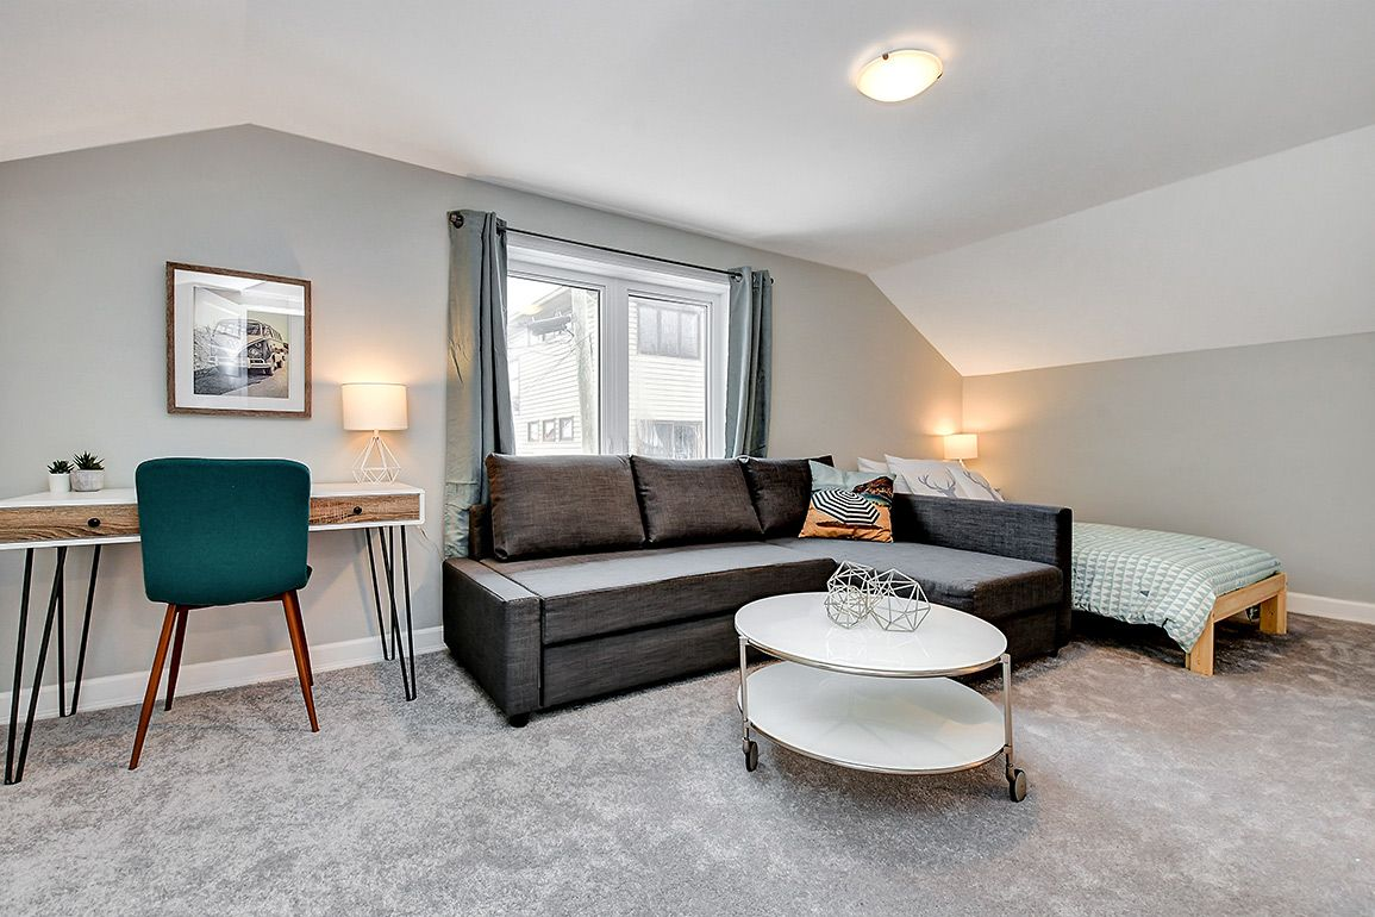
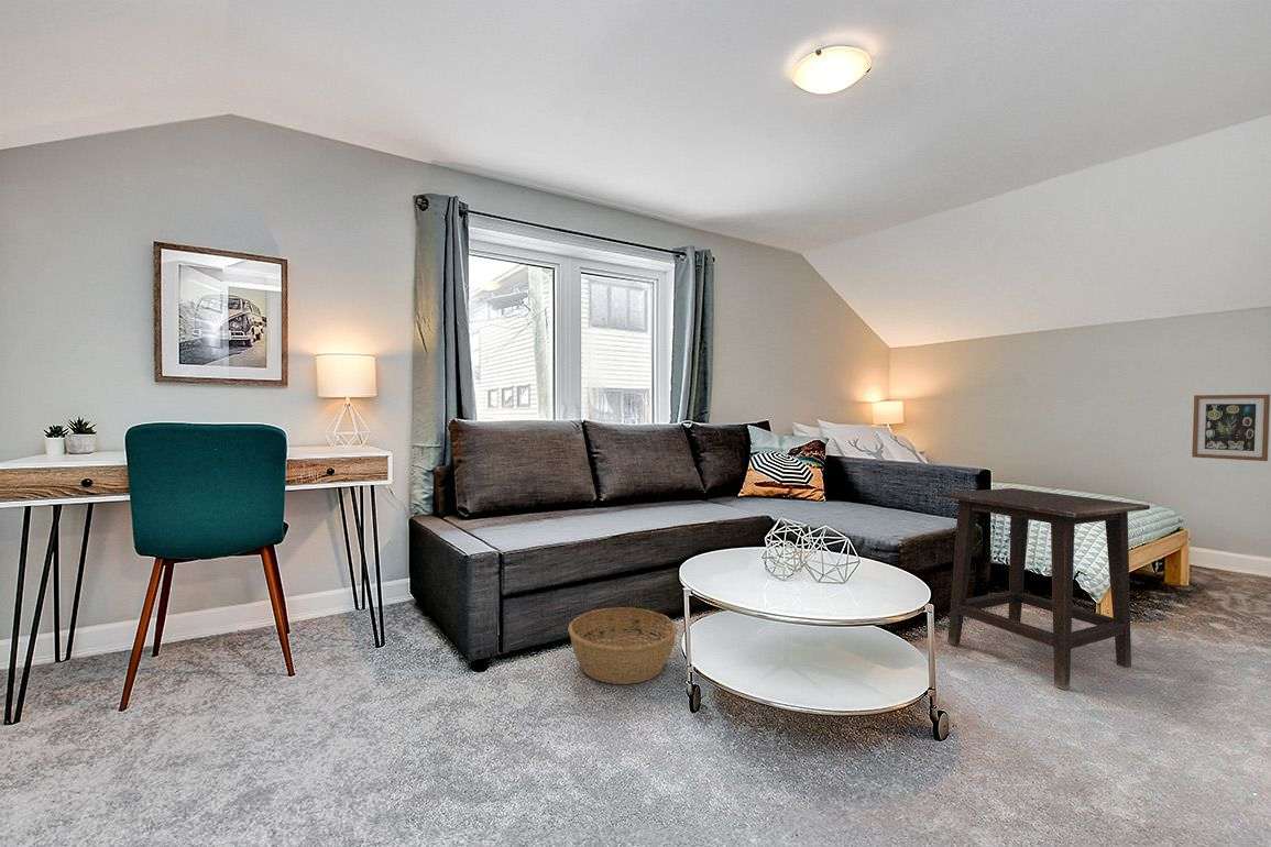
+ basket (622, 645)
+ side table (1023, 576)
+ wall art (1229, 427)
